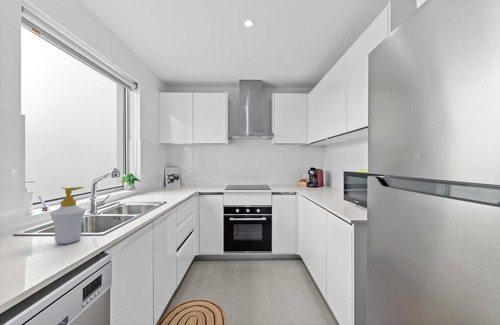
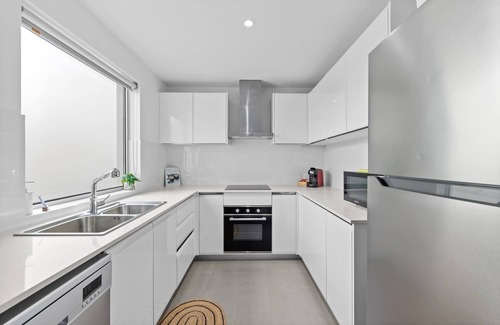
- soap bottle (68, 214)
